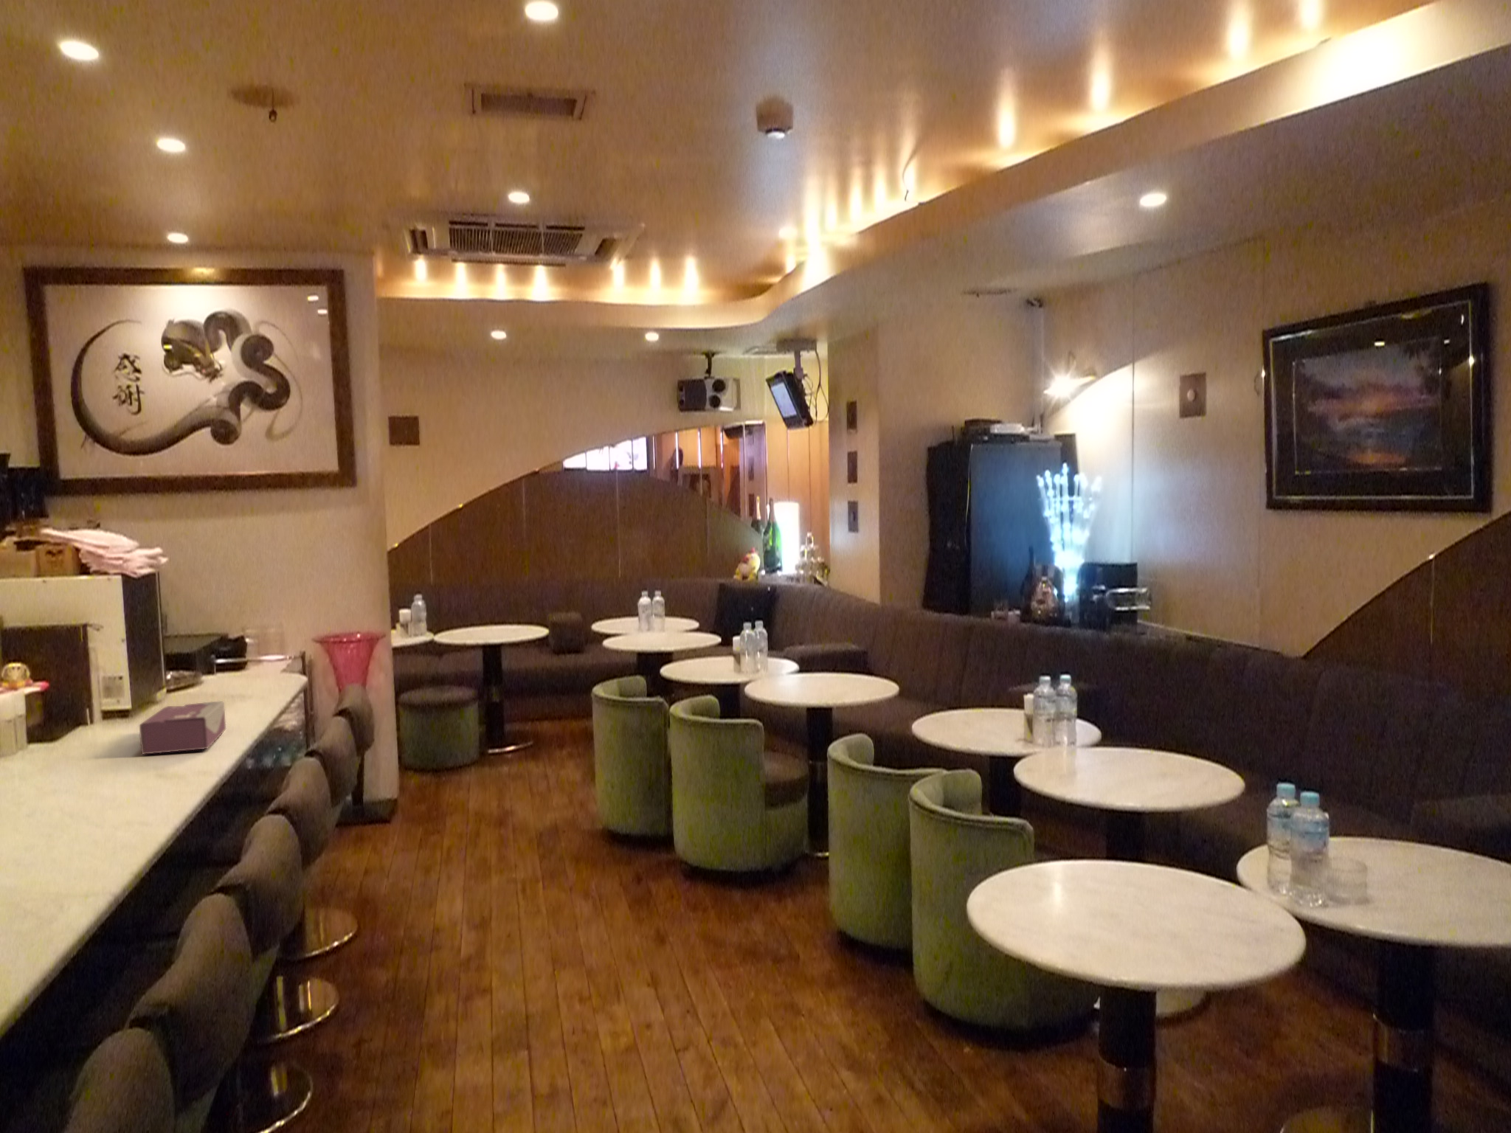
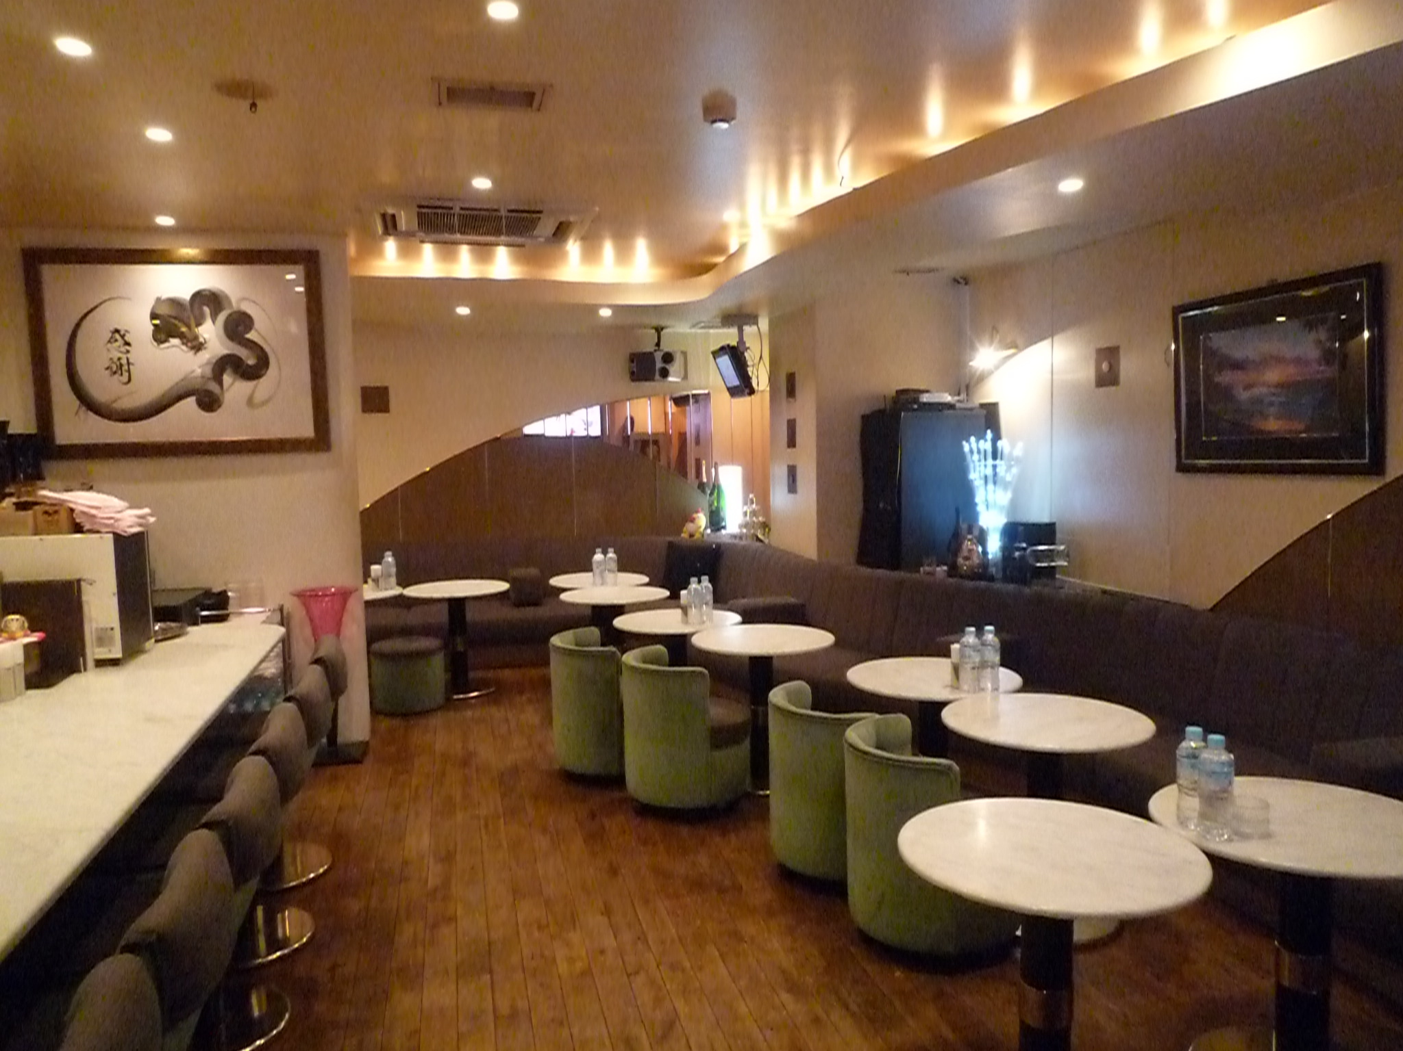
- tissue box (184, 726)
